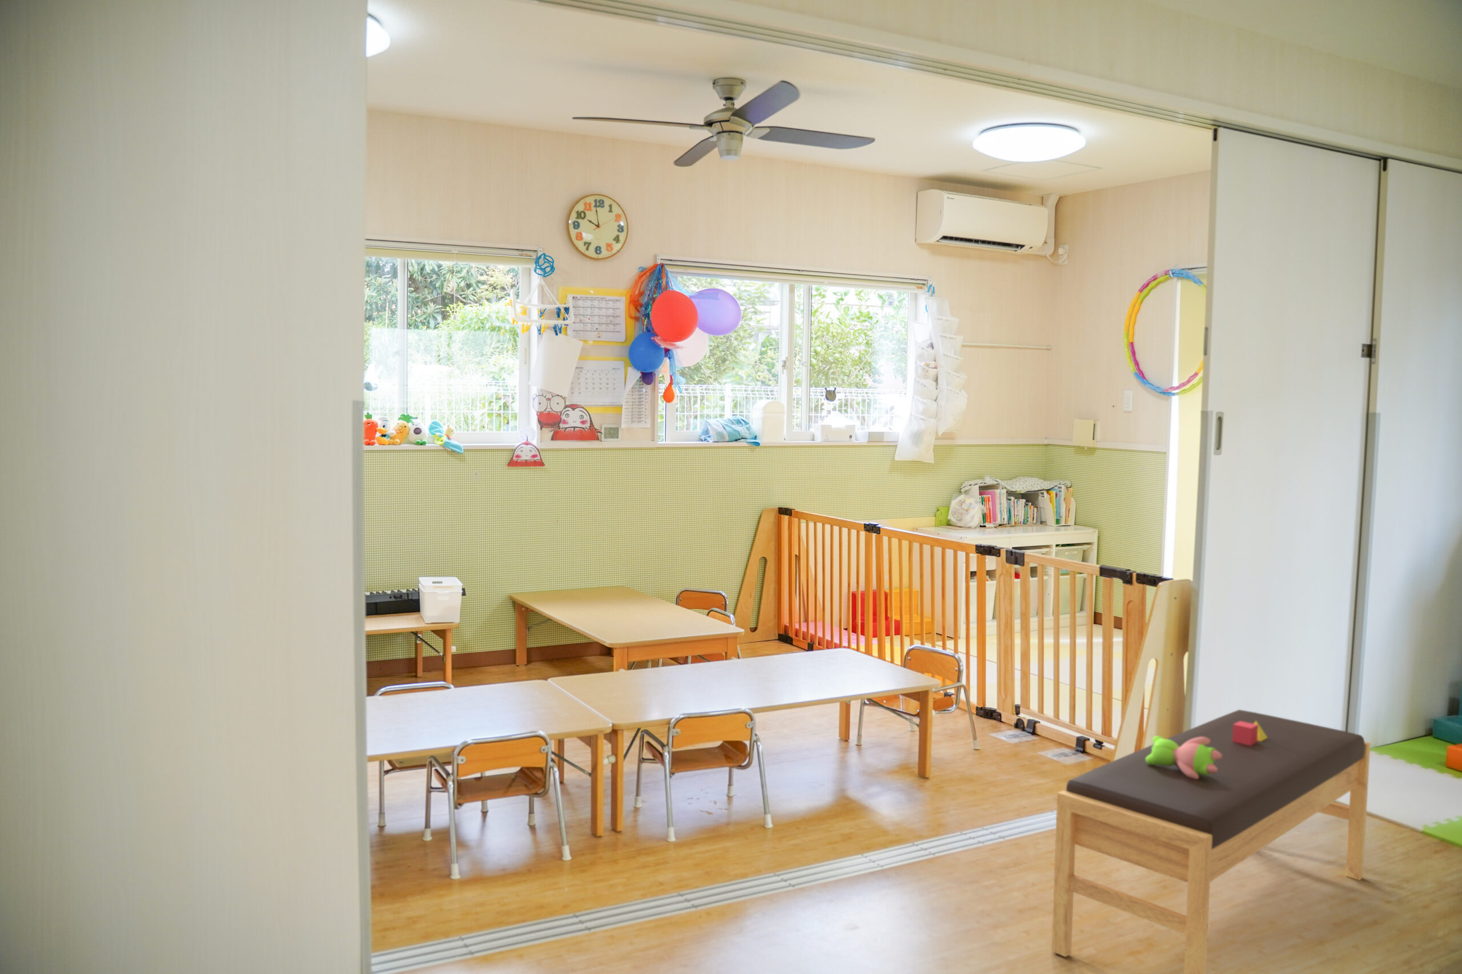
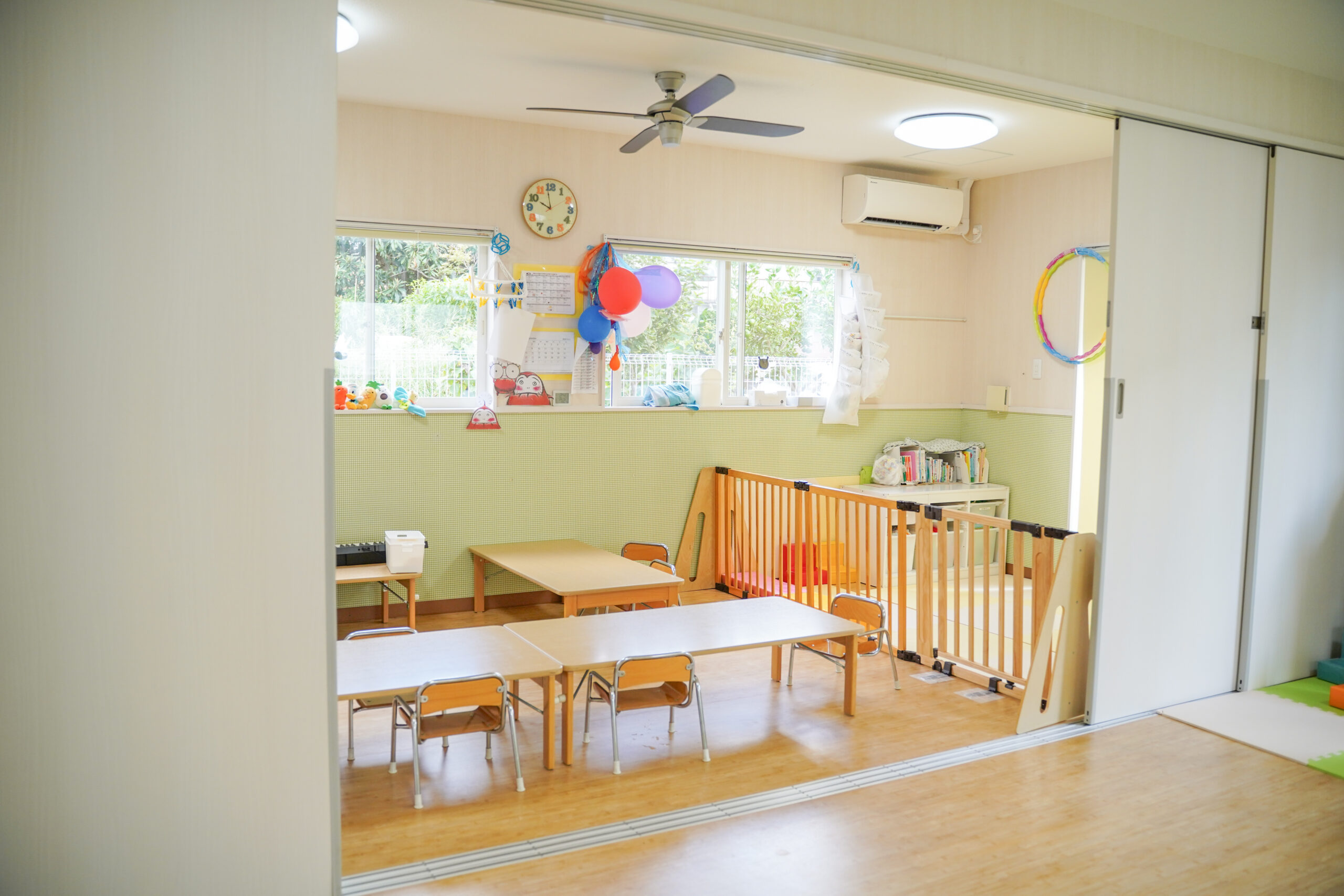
- bench (1224, 833)
- stuffed animal (1182, 752)
- toy blocks (1250, 730)
